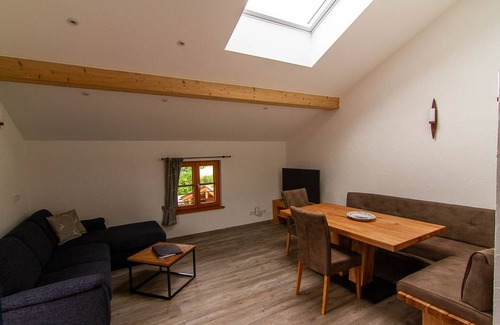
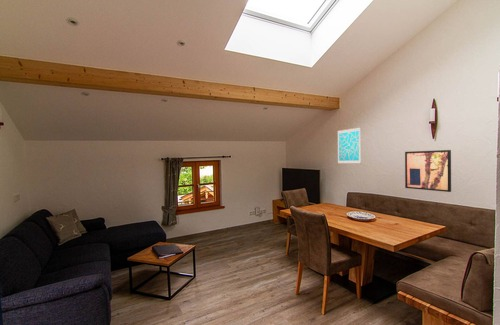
+ wall art (426, 170)
+ wall art (348, 146)
